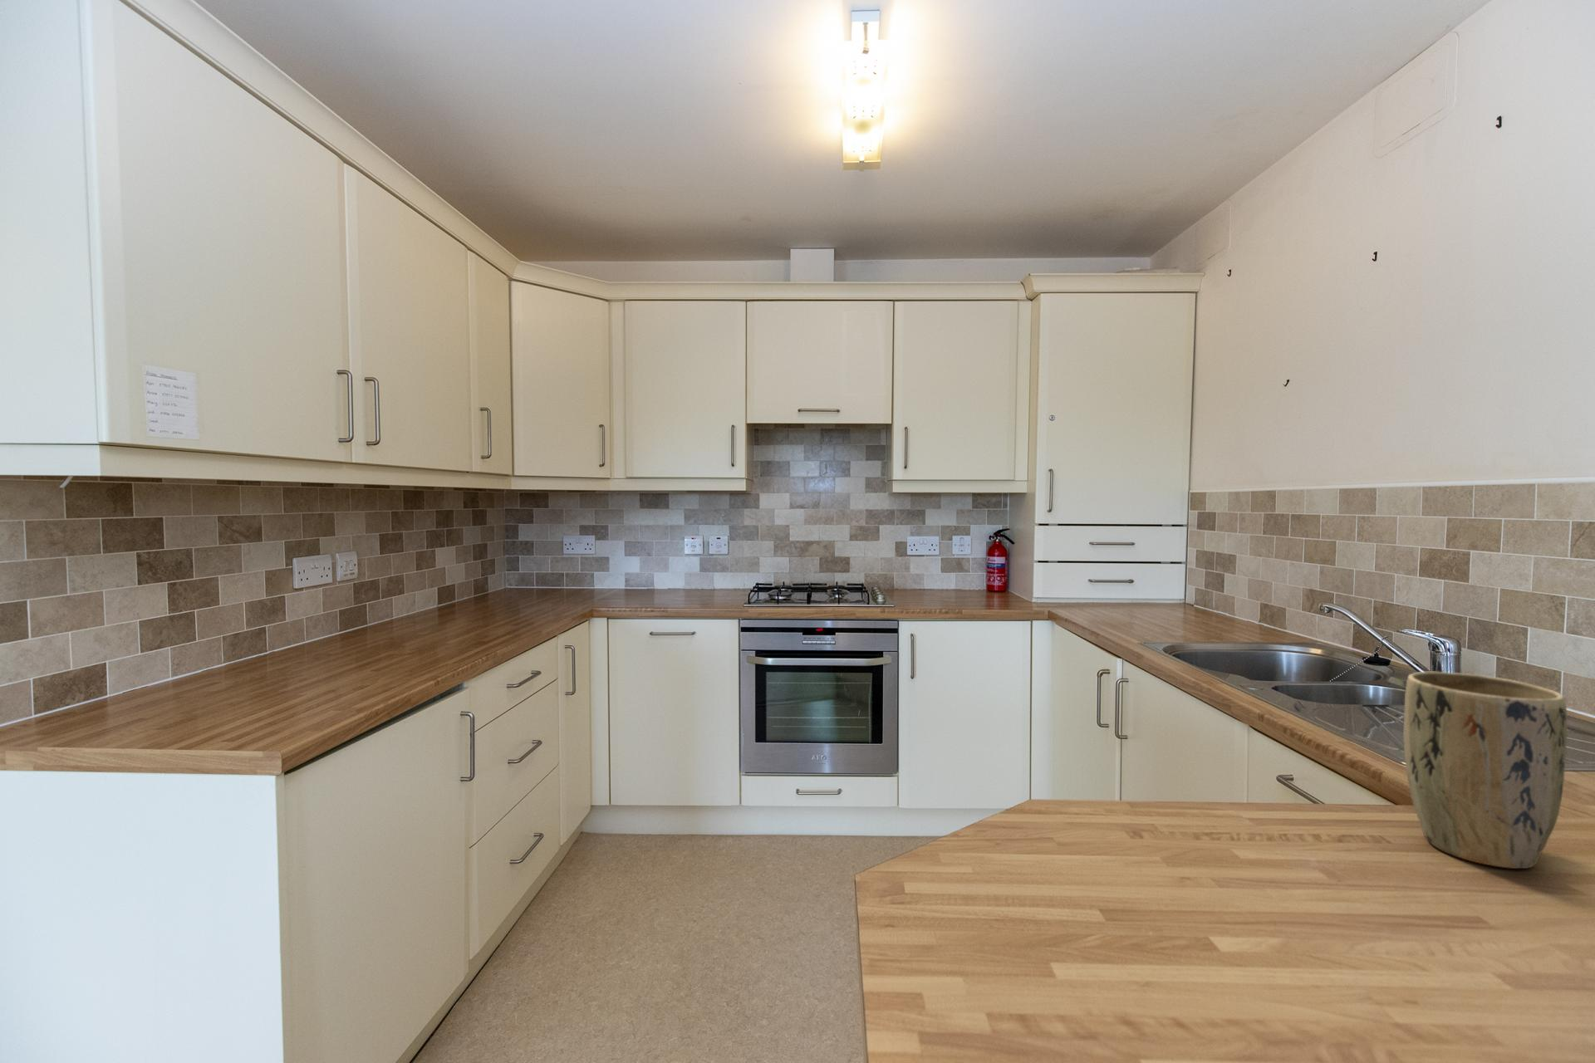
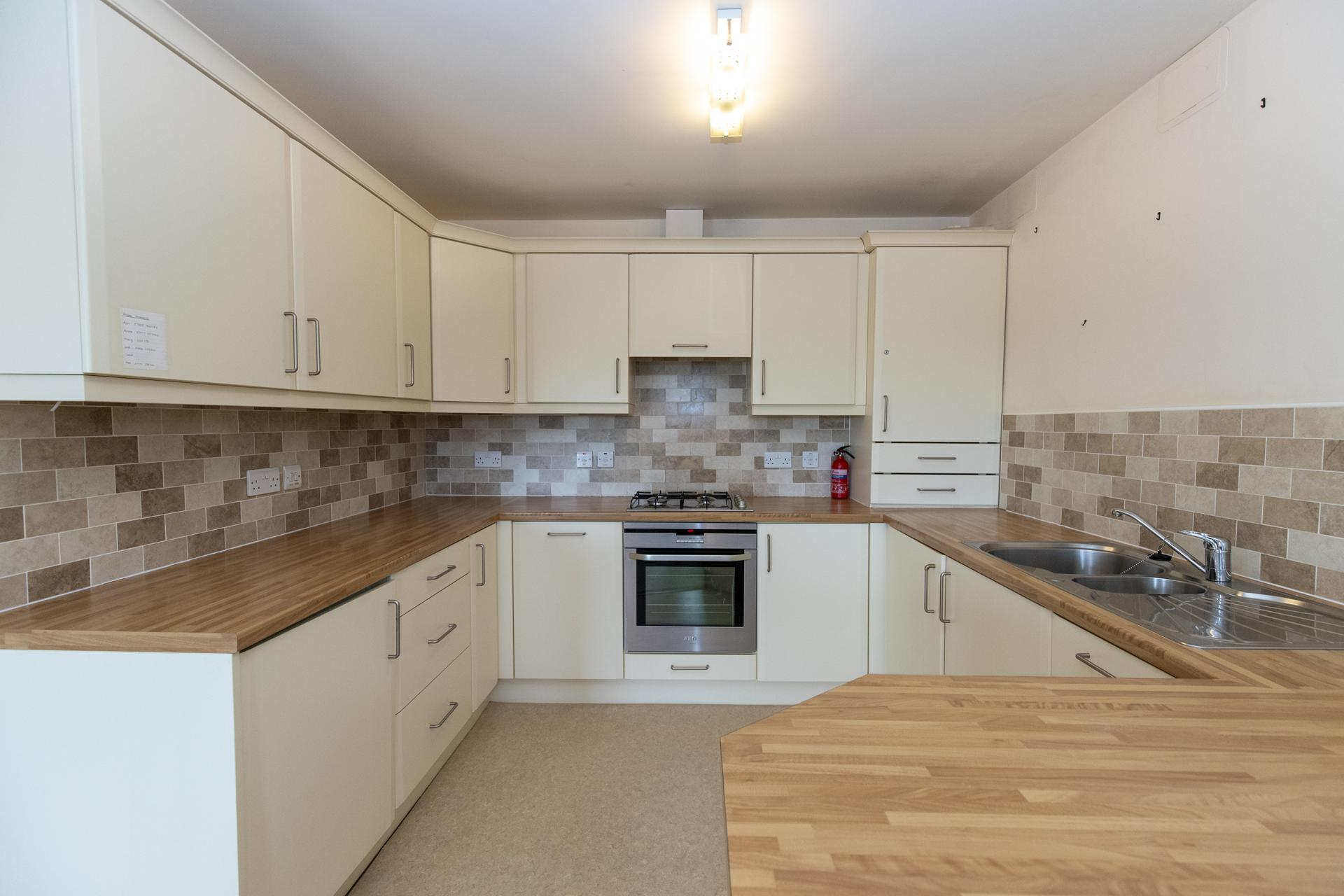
- plant pot (1478, 766)
